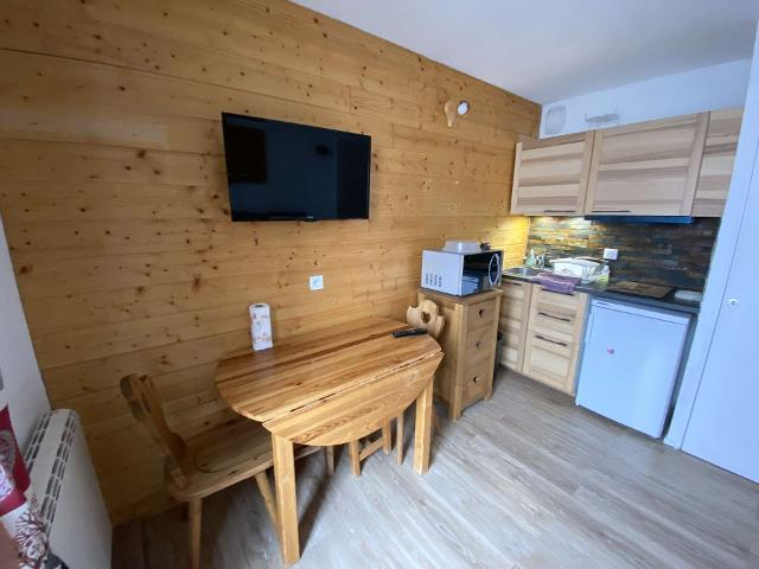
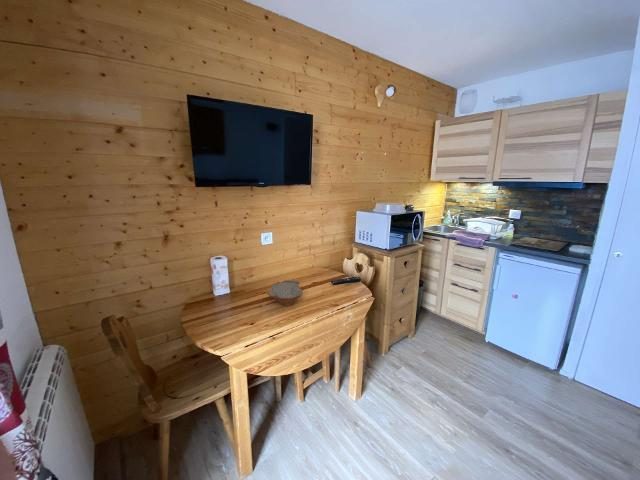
+ bowl (285, 294)
